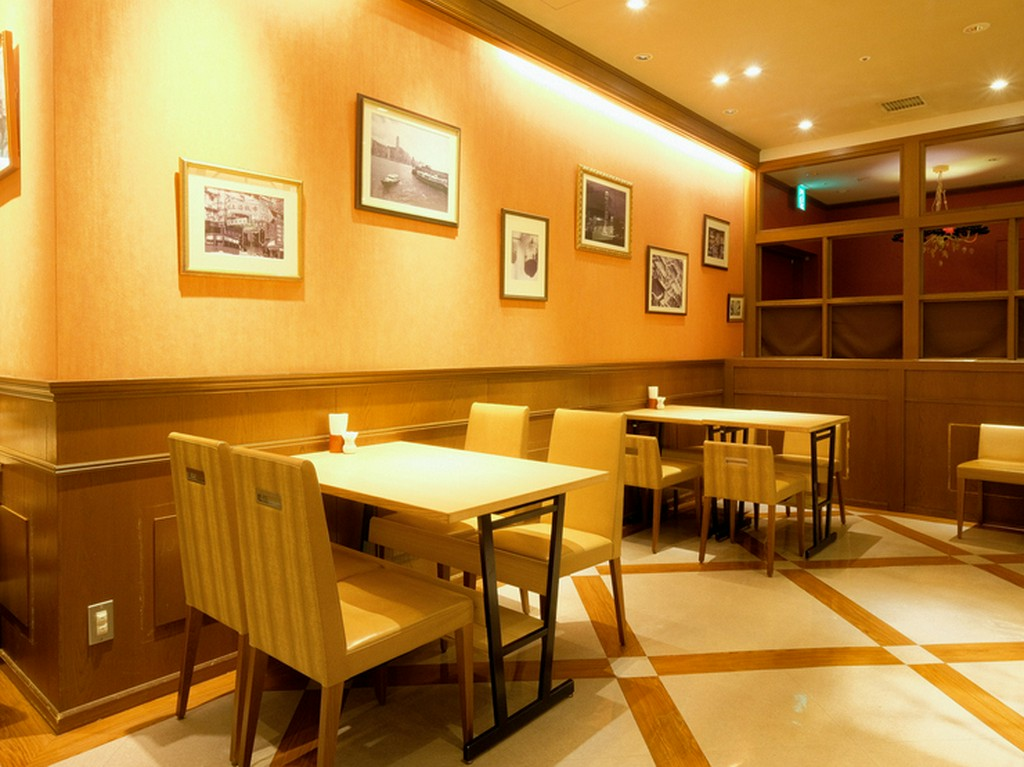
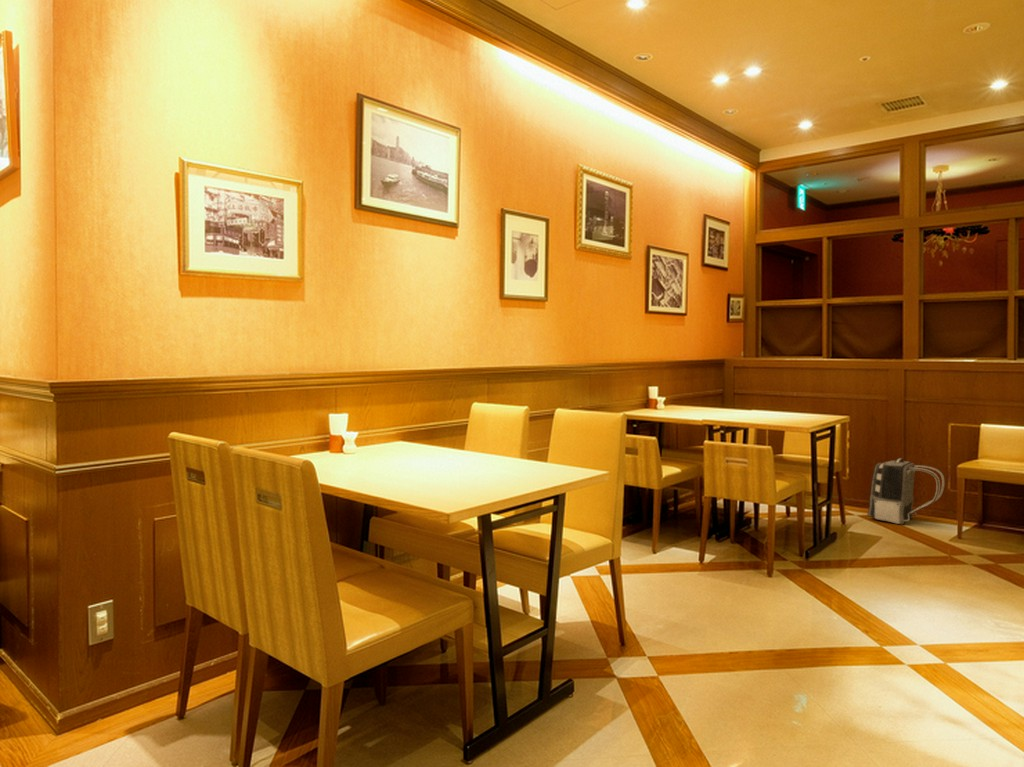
+ backpack (905, 490)
